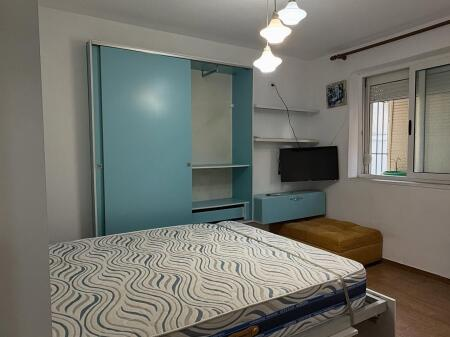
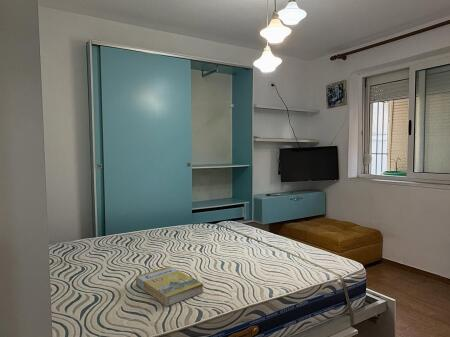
+ book (168, 283)
